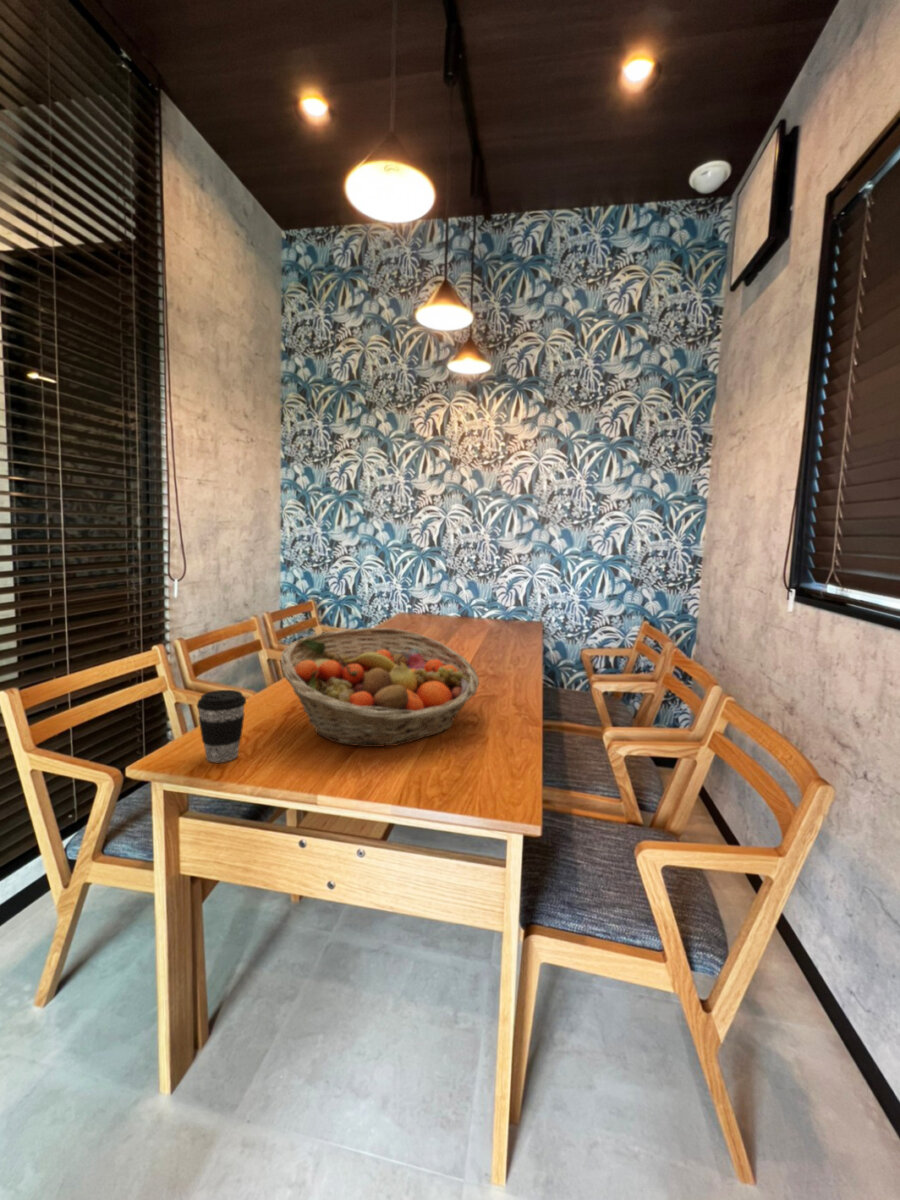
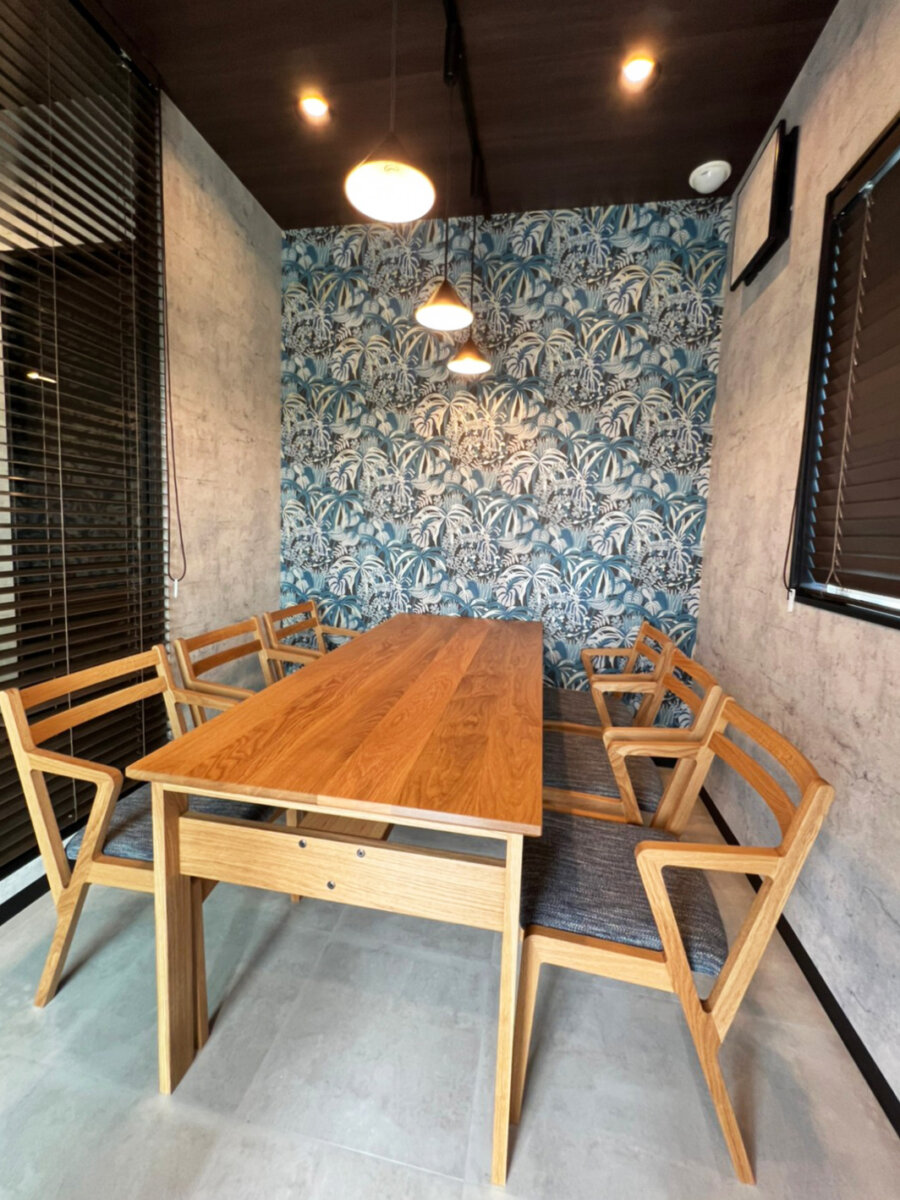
- fruit basket (383, 681)
- coffee cup (222, 725)
